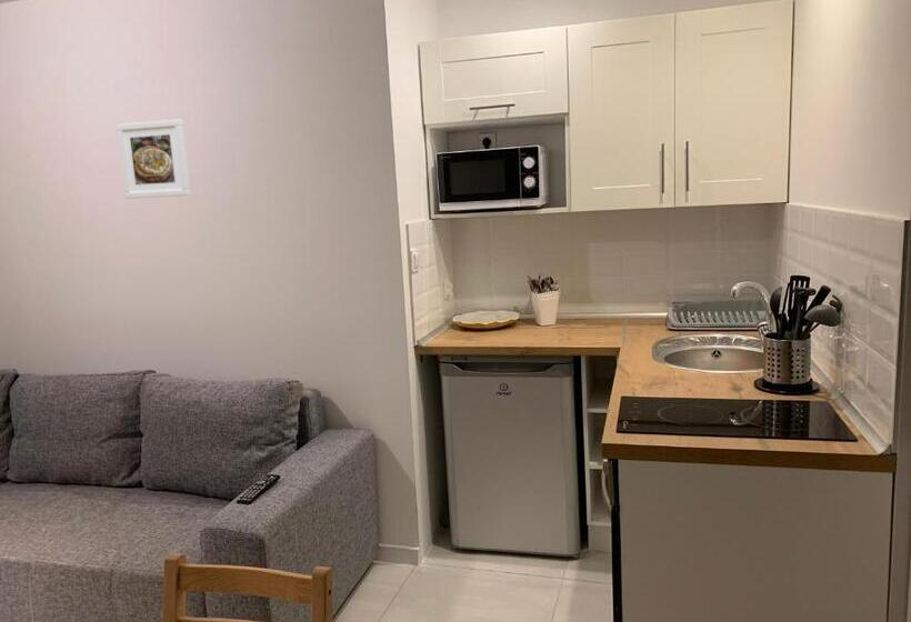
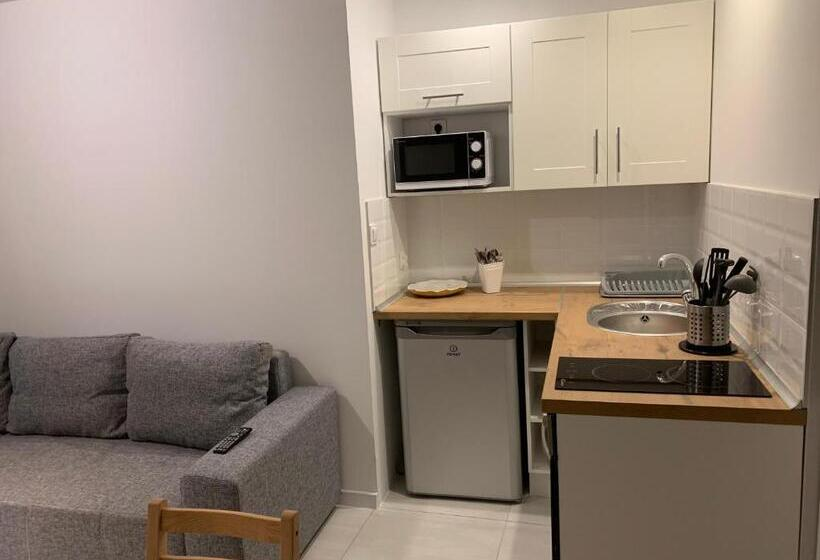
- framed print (153, 159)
